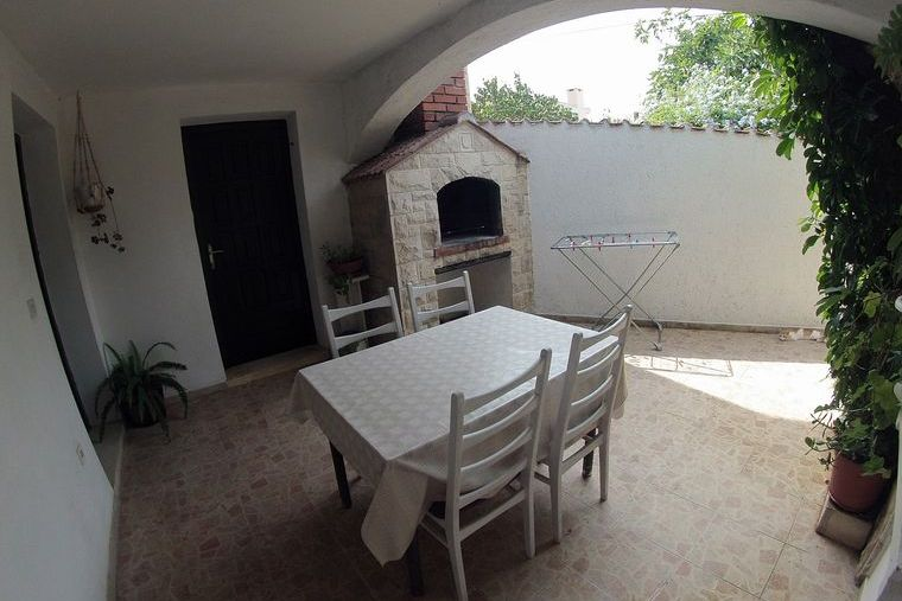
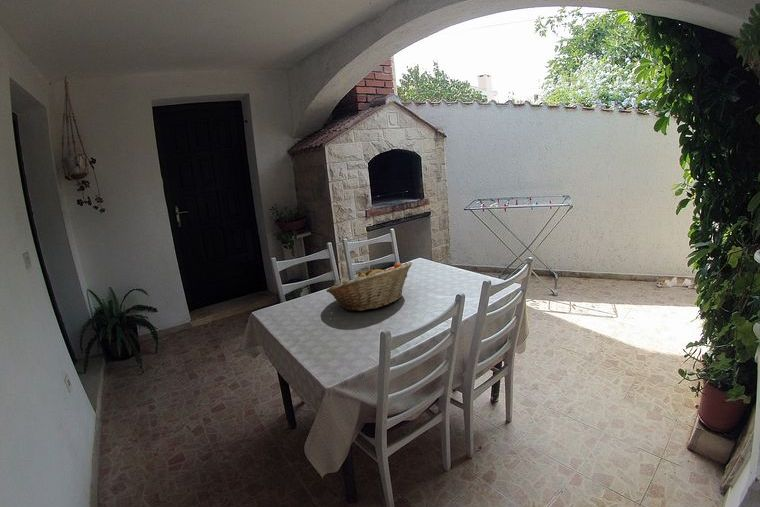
+ fruit basket (371, 283)
